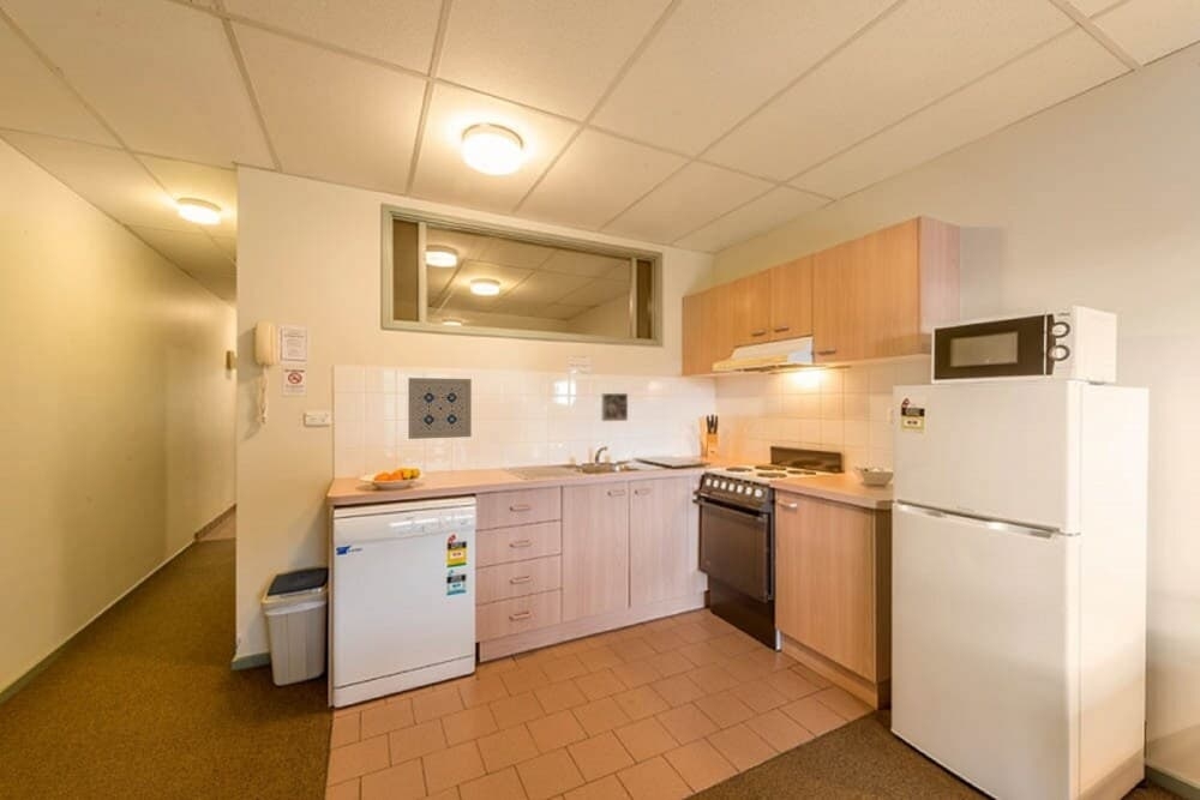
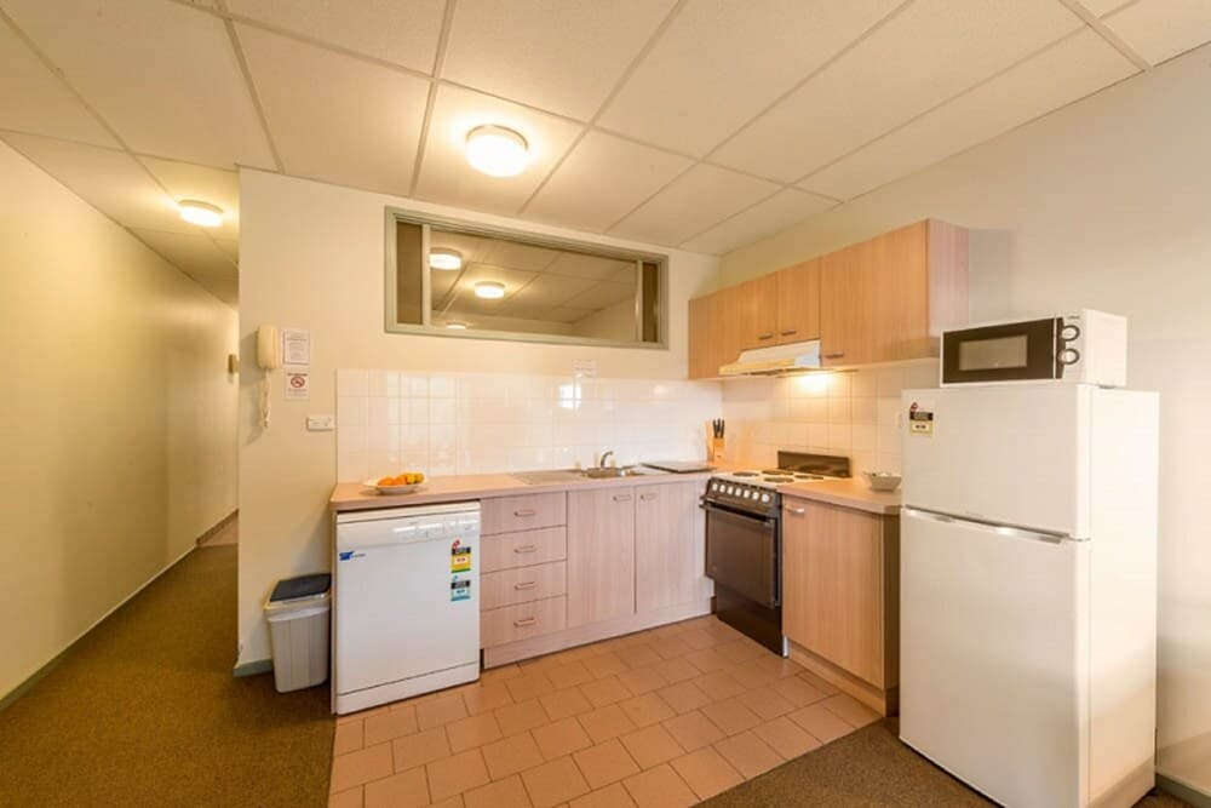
- wall art (440, 408)
- decorative tile (614, 407)
